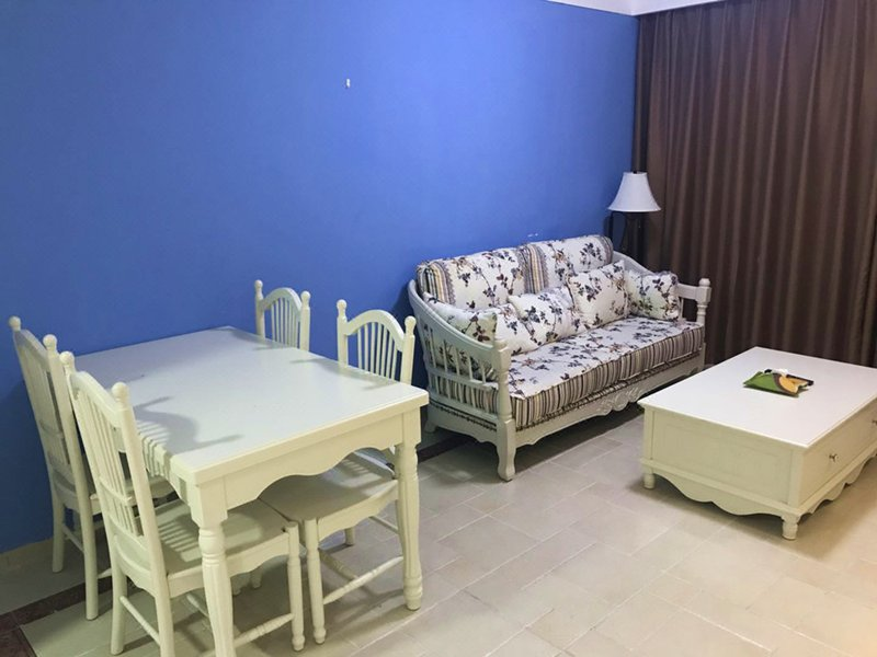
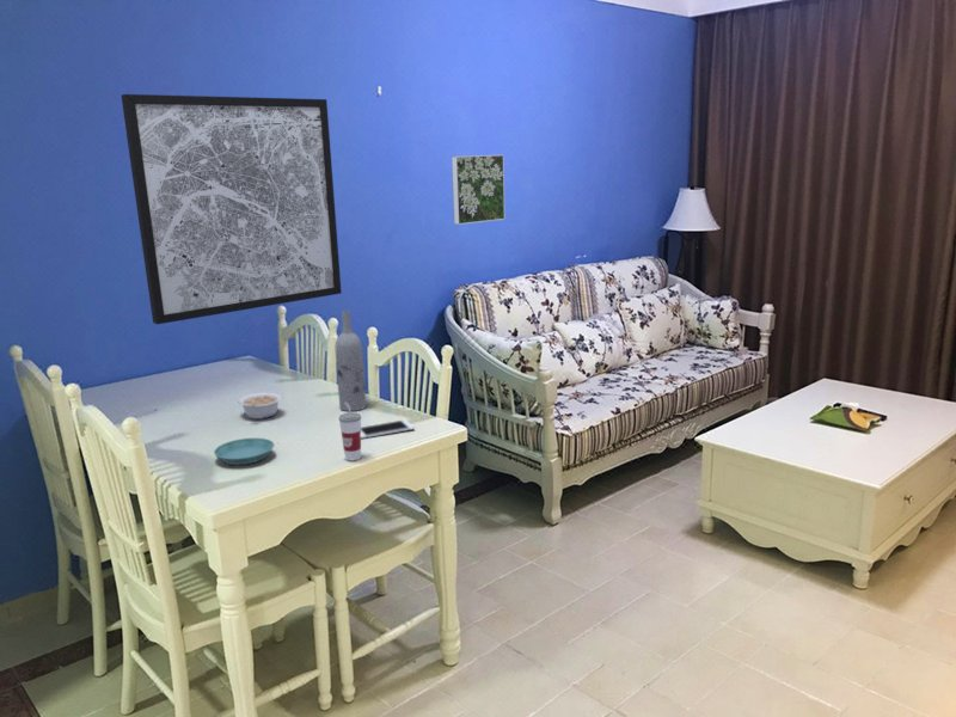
+ cell phone (382, 429)
+ wine bottle (349, 360)
+ legume (261, 405)
+ cup (350, 429)
+ saucer (244, 452)
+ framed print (479, 189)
+ wall art (244, 206)
